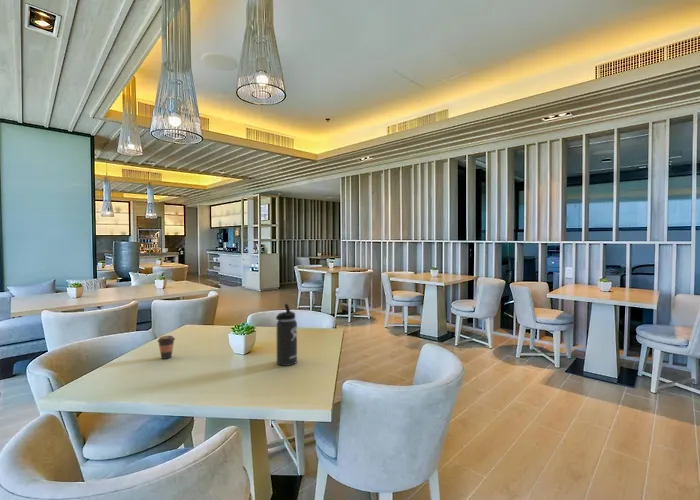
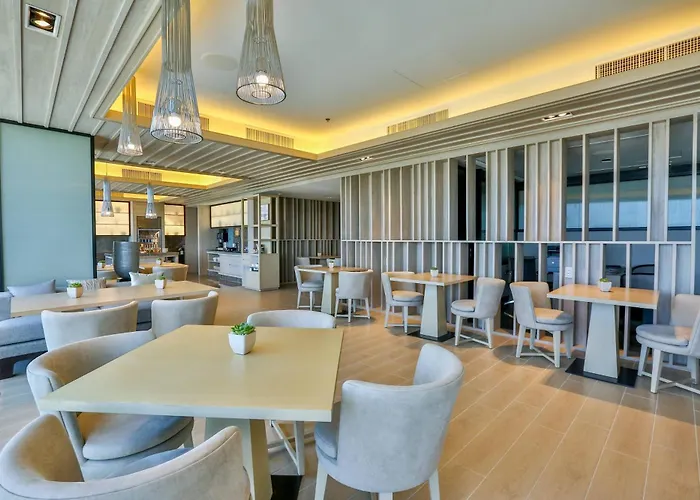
- thermos bottle (285, 333)
- coffee cup (166, 347)
